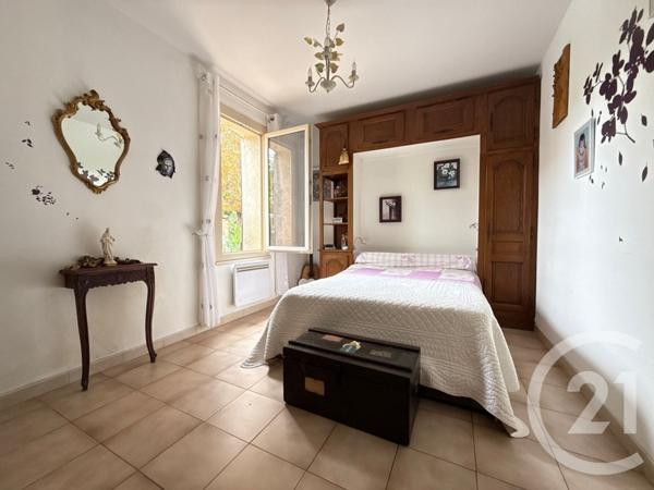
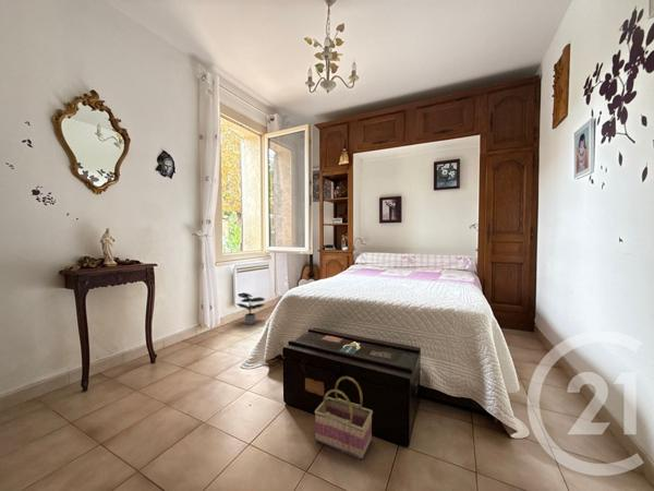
+ basket (343, 411)
+ potted plant (251, 307)
